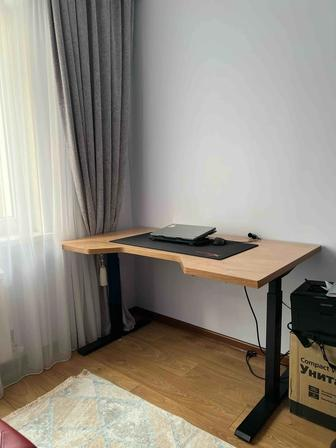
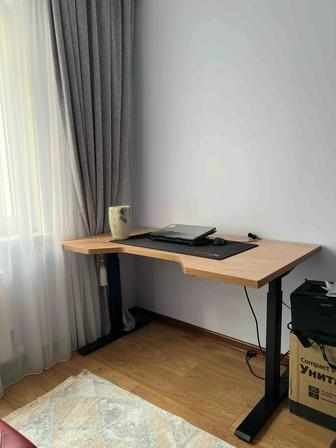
+ plant pot (120, 222)
